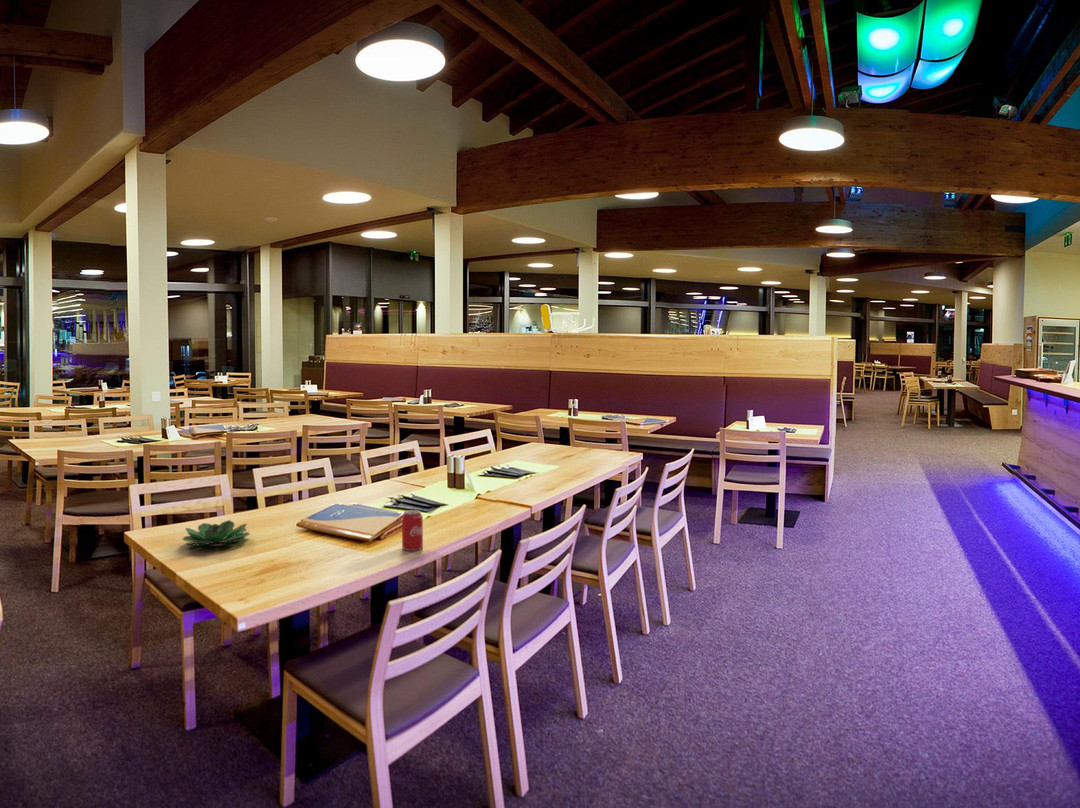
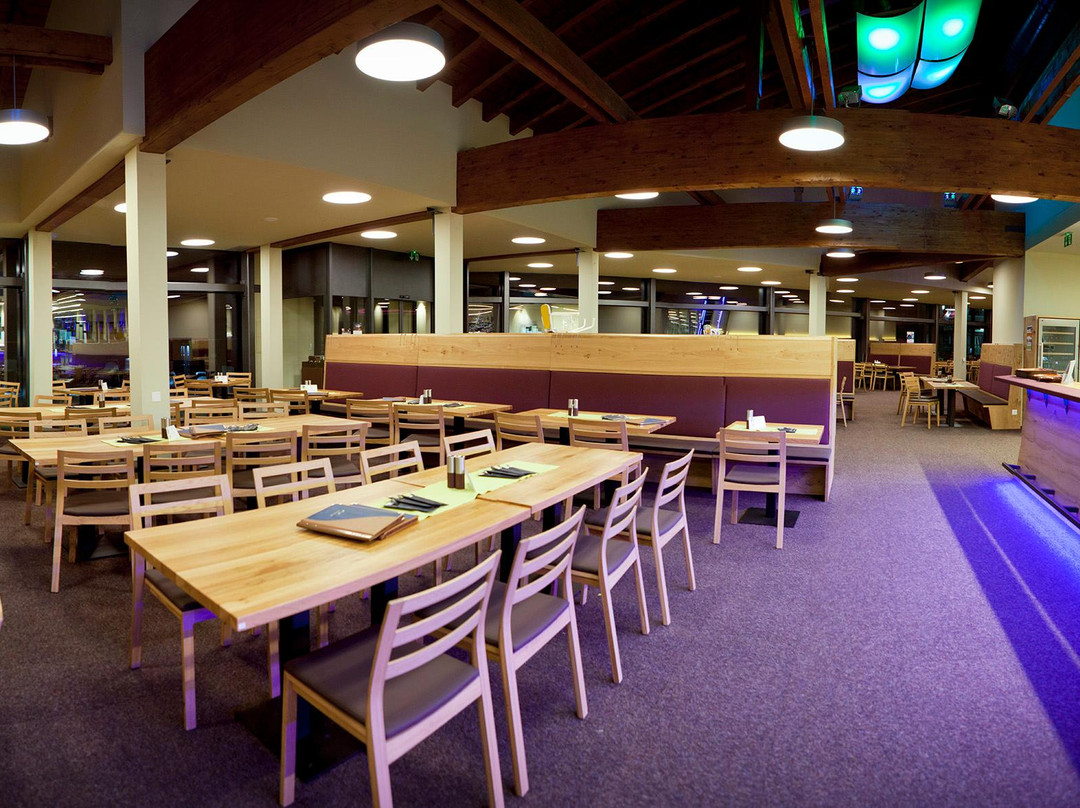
- beverage can (412, 530)
- succulent plant (216, 533)
